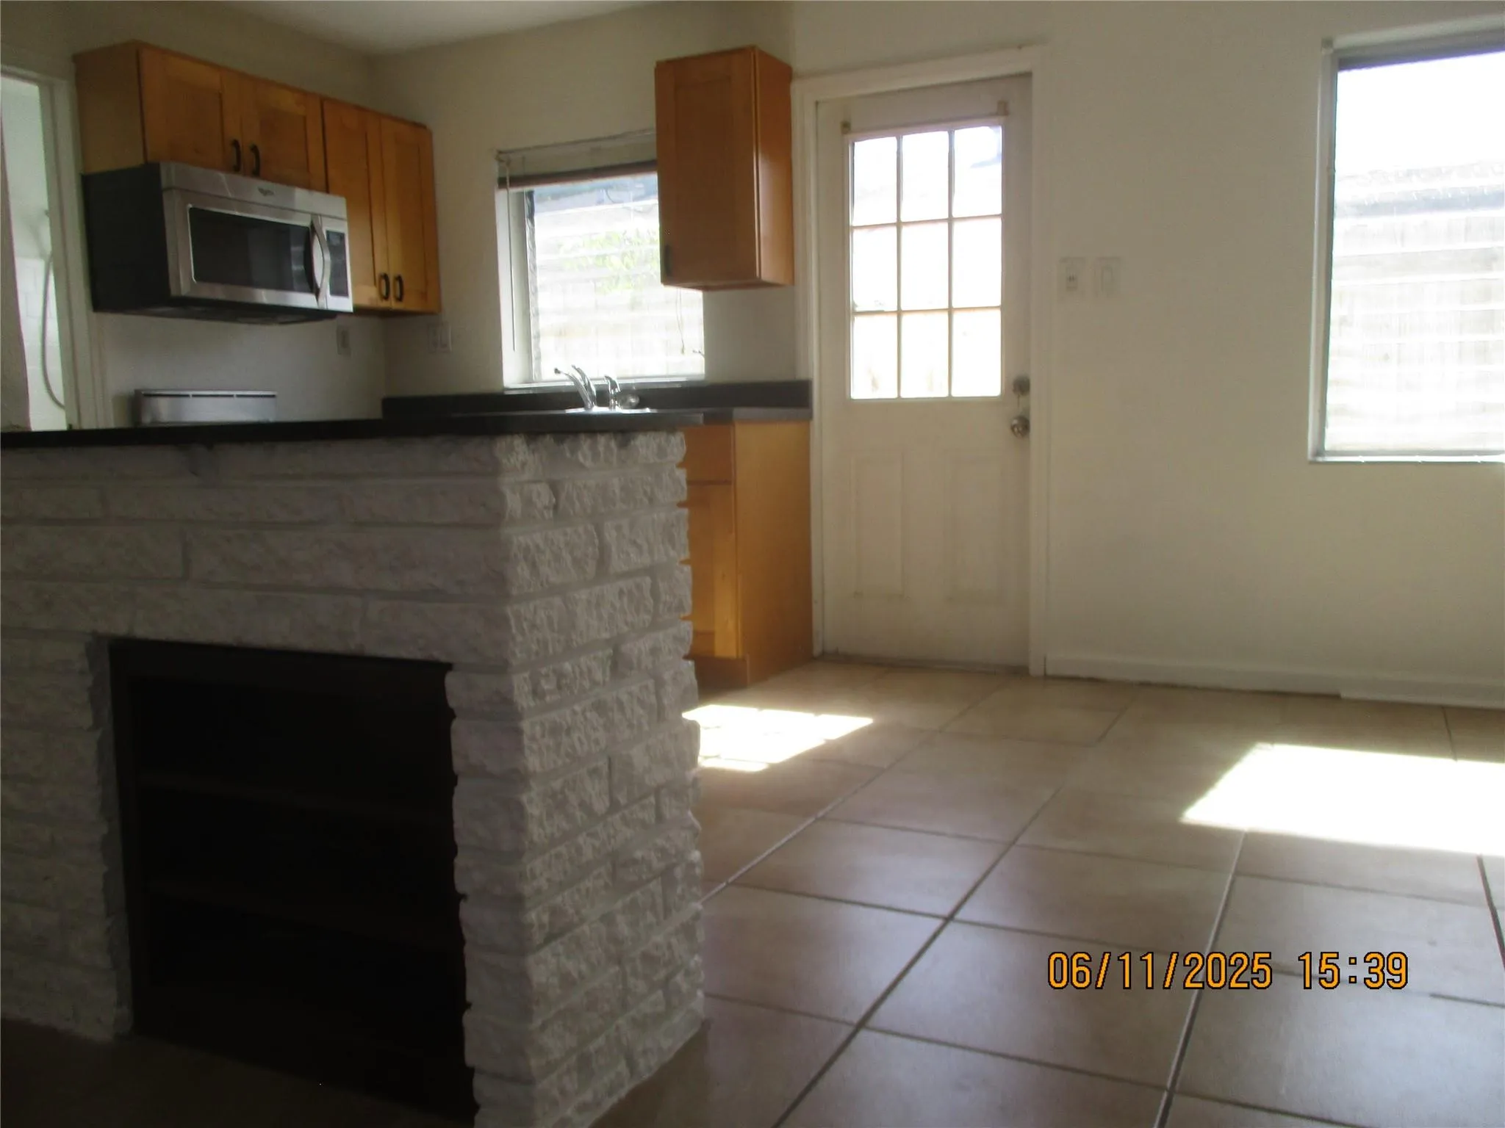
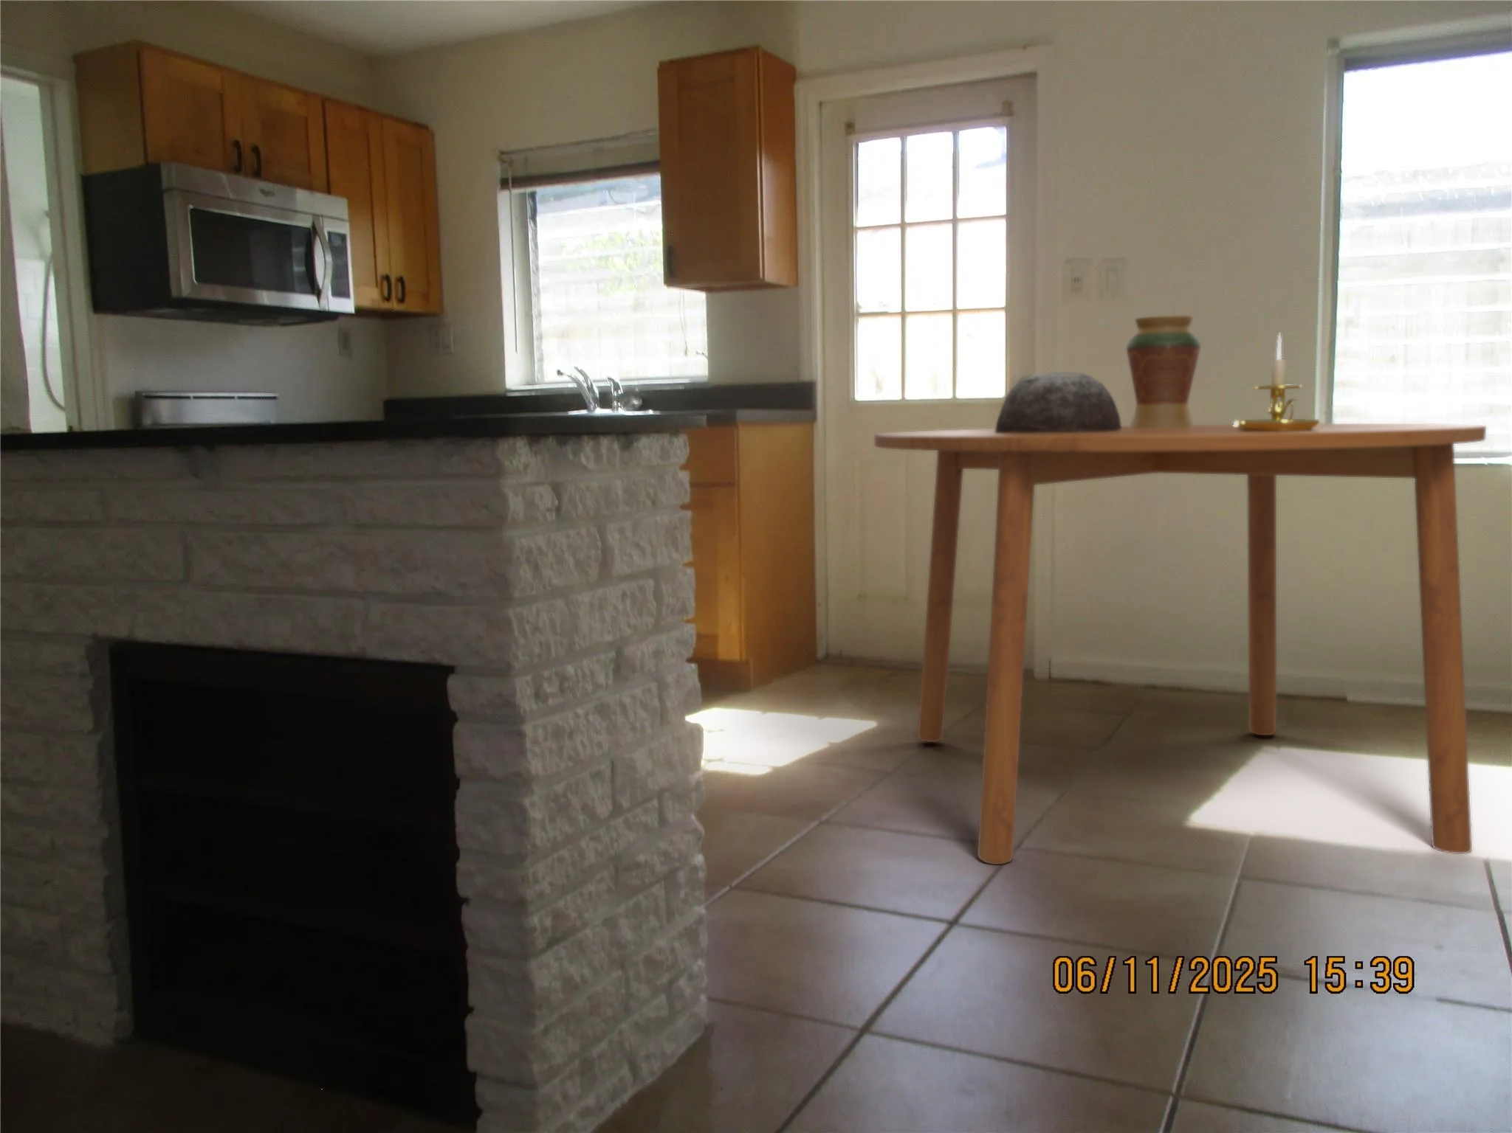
+ decorative vase (1162, 371)
+ candle holder (1280, 381)
+ bowl (1058, 401)
+ dining table (1248, 605)
